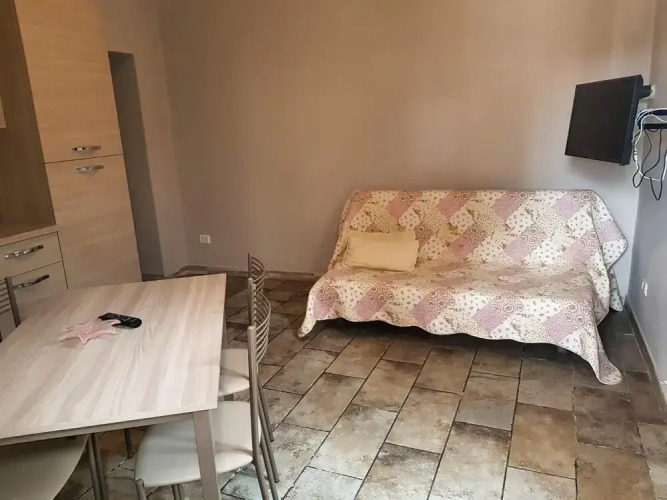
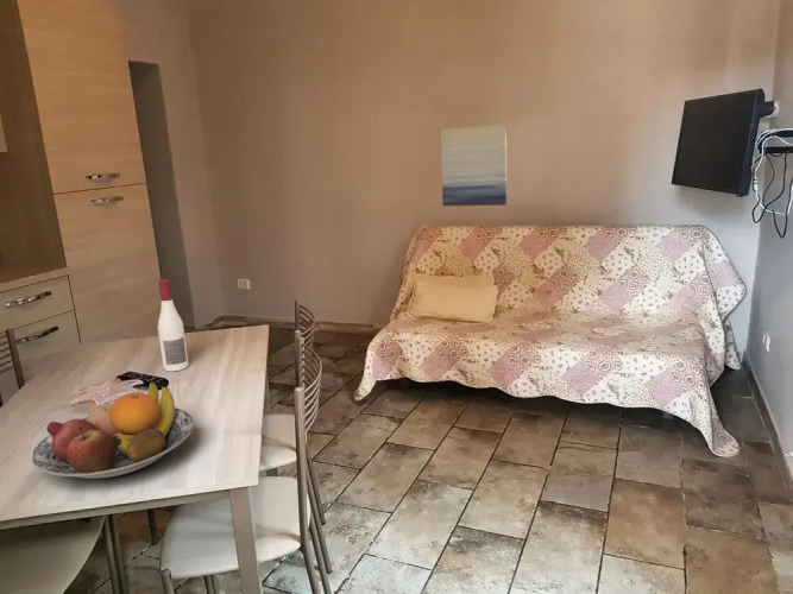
+ alcohol (170, 324)
+ wall art (473, 166)
+ fruit bowl (115, 430)
